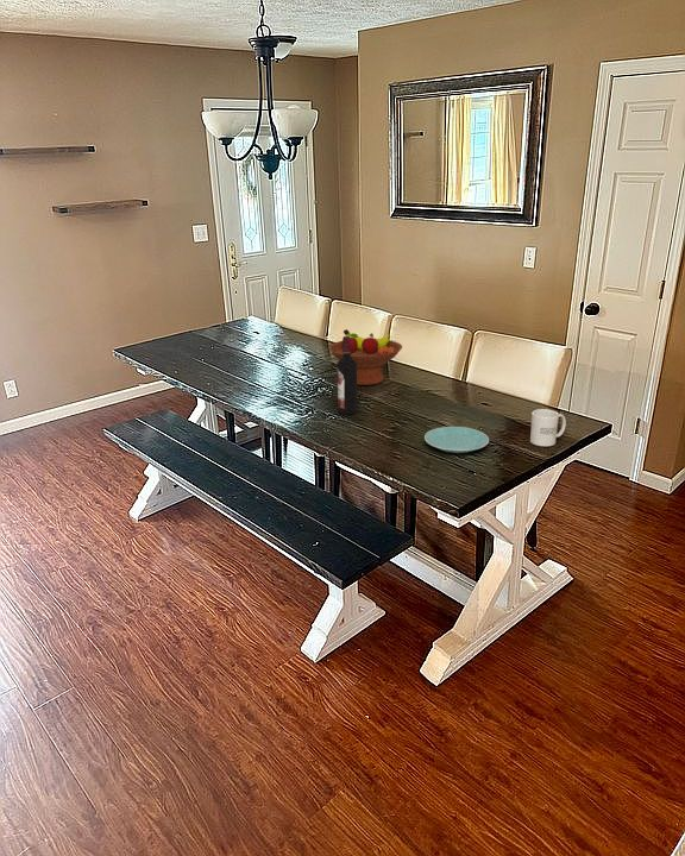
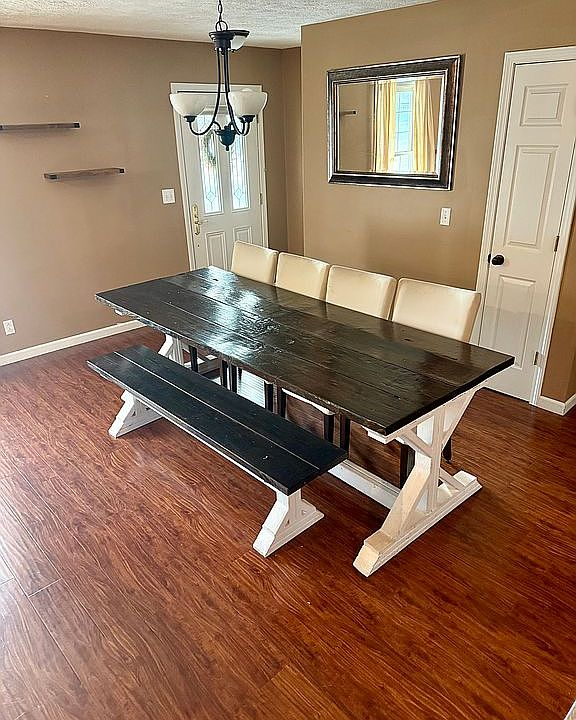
- wine bottle (346, 374)
- plate (455, 441)
- mug (546, 426)
- fruit bowl (365, 357)
